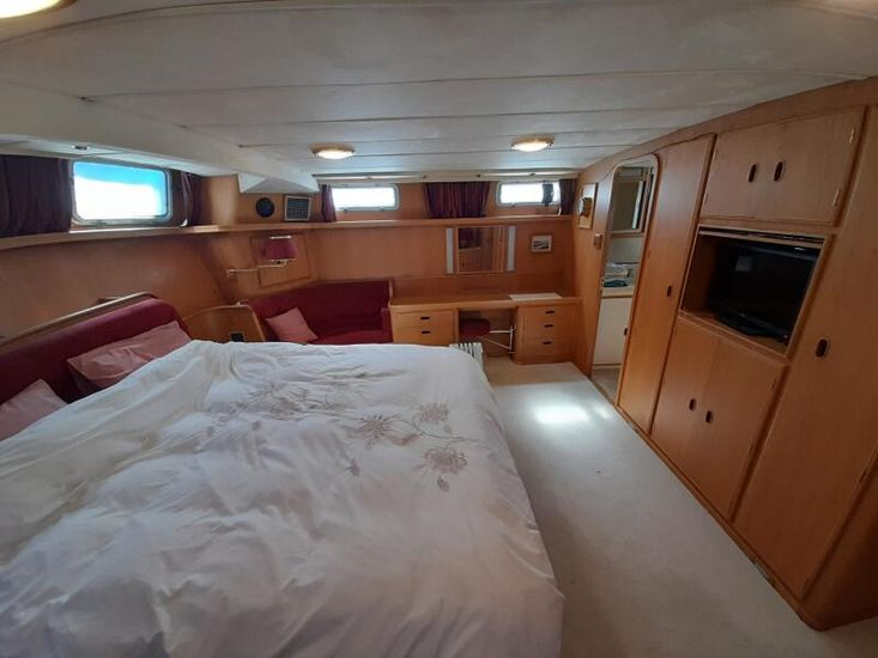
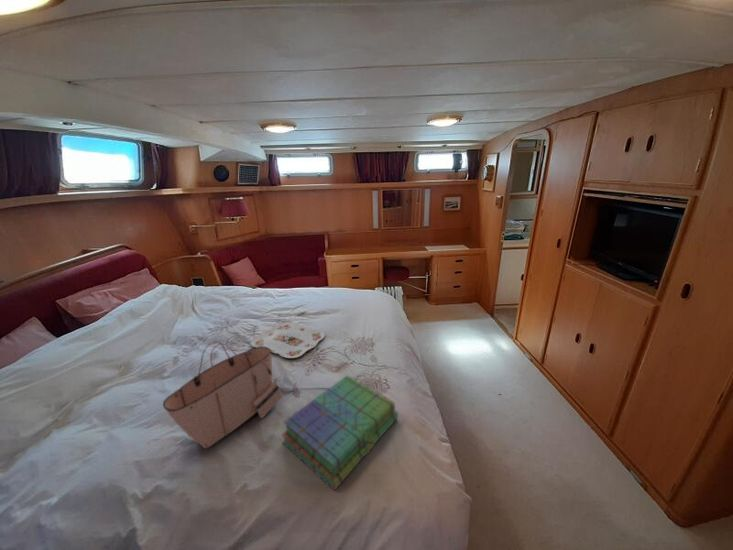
+ serving tray (288, 339)
+ stack of books (341, 421)
+ tote bag (226, 384)
